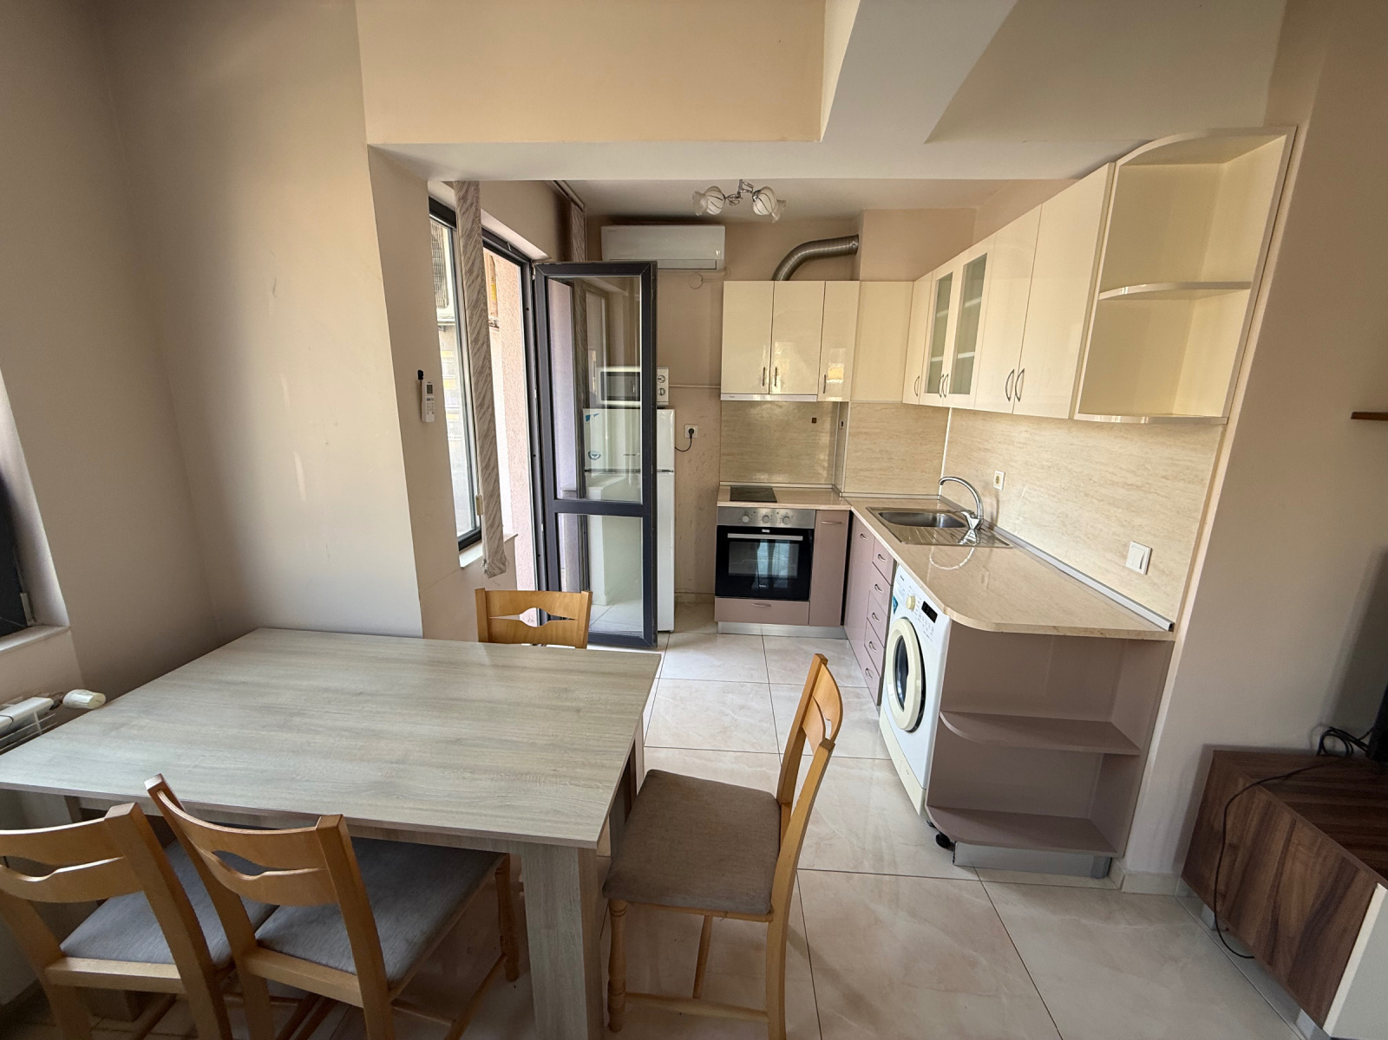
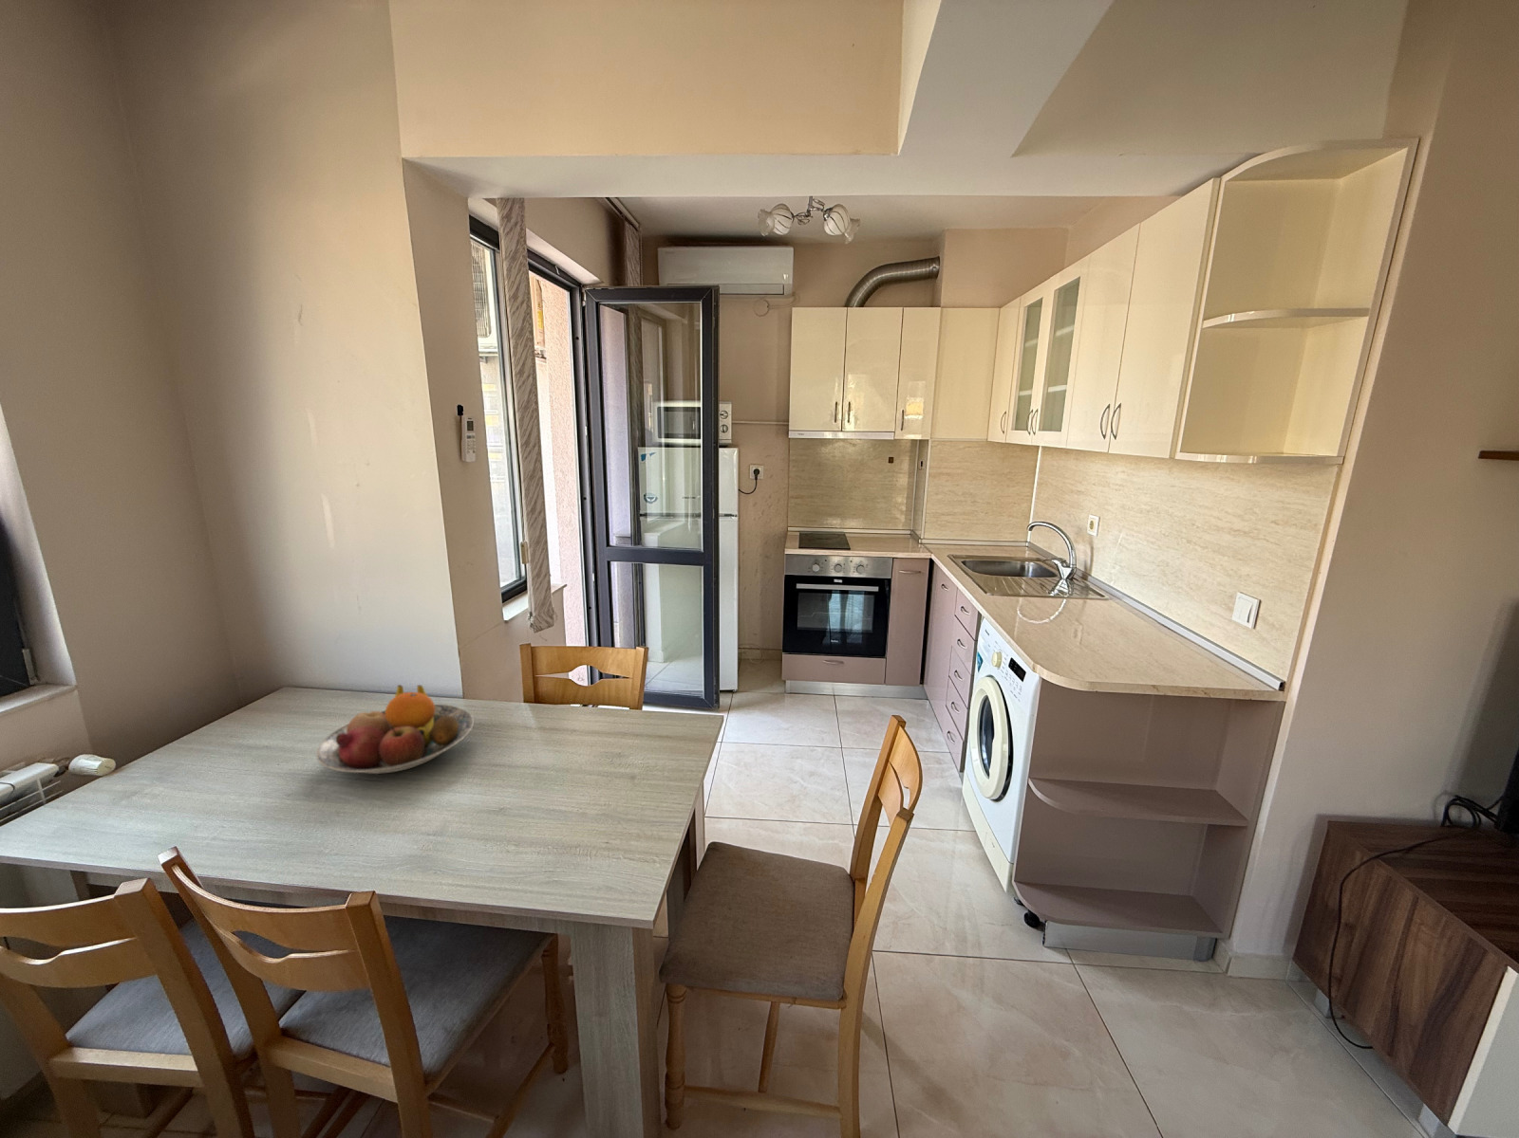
+ fruit bowl (398, 728)
